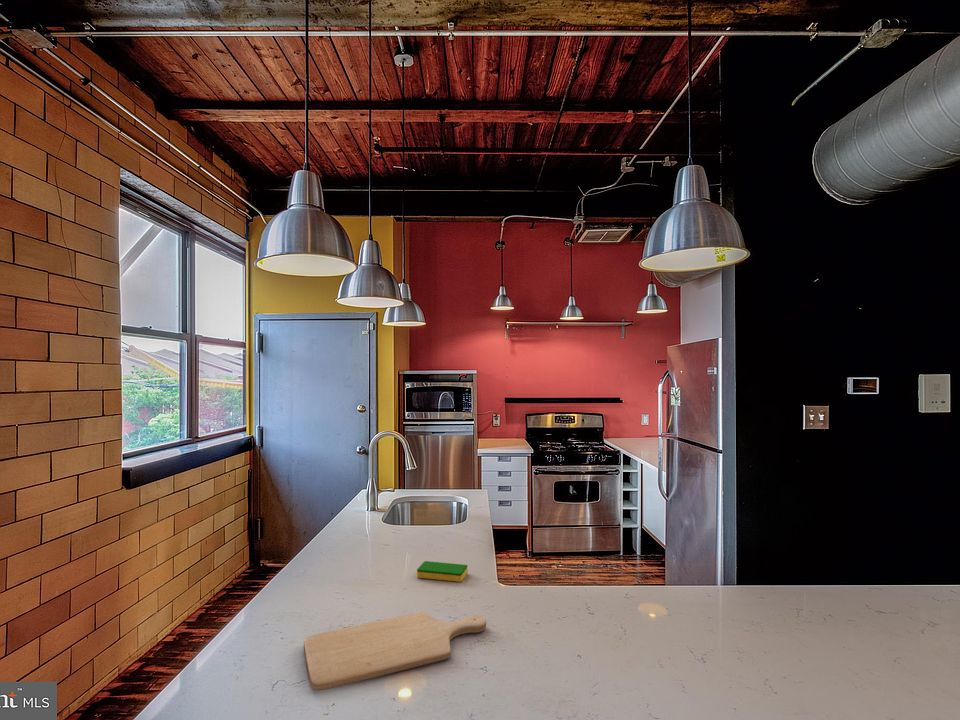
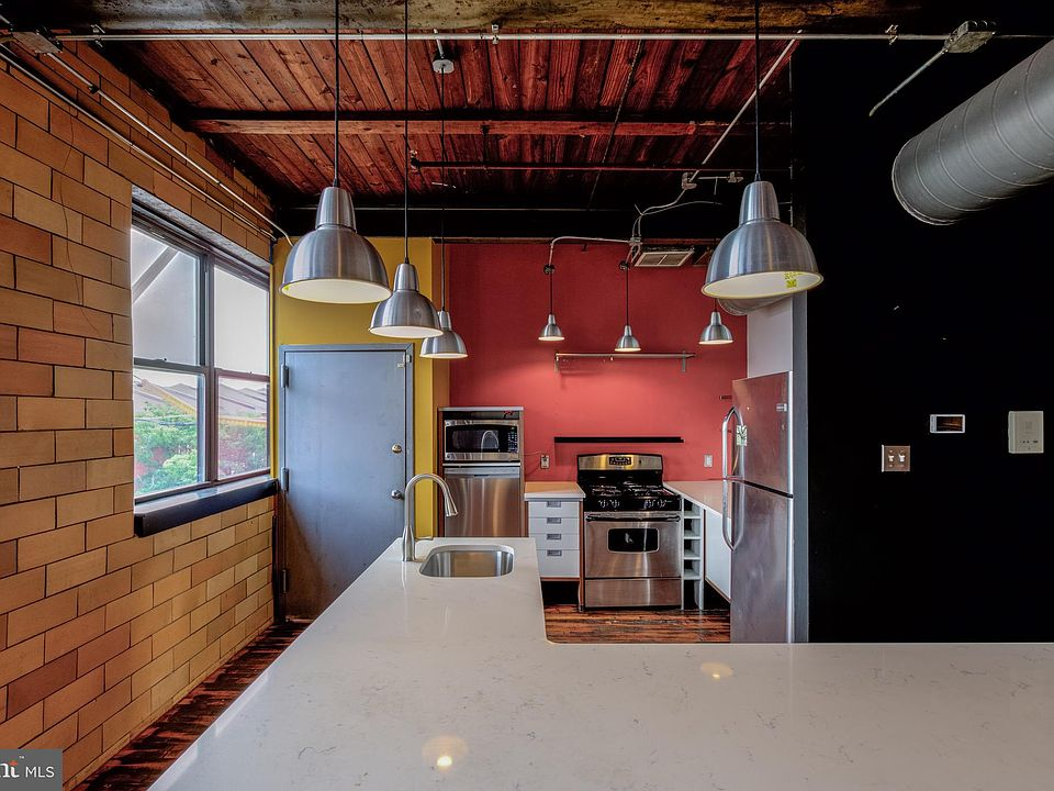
- dish sponge (442, 571)
- chopping board (402, 640)
